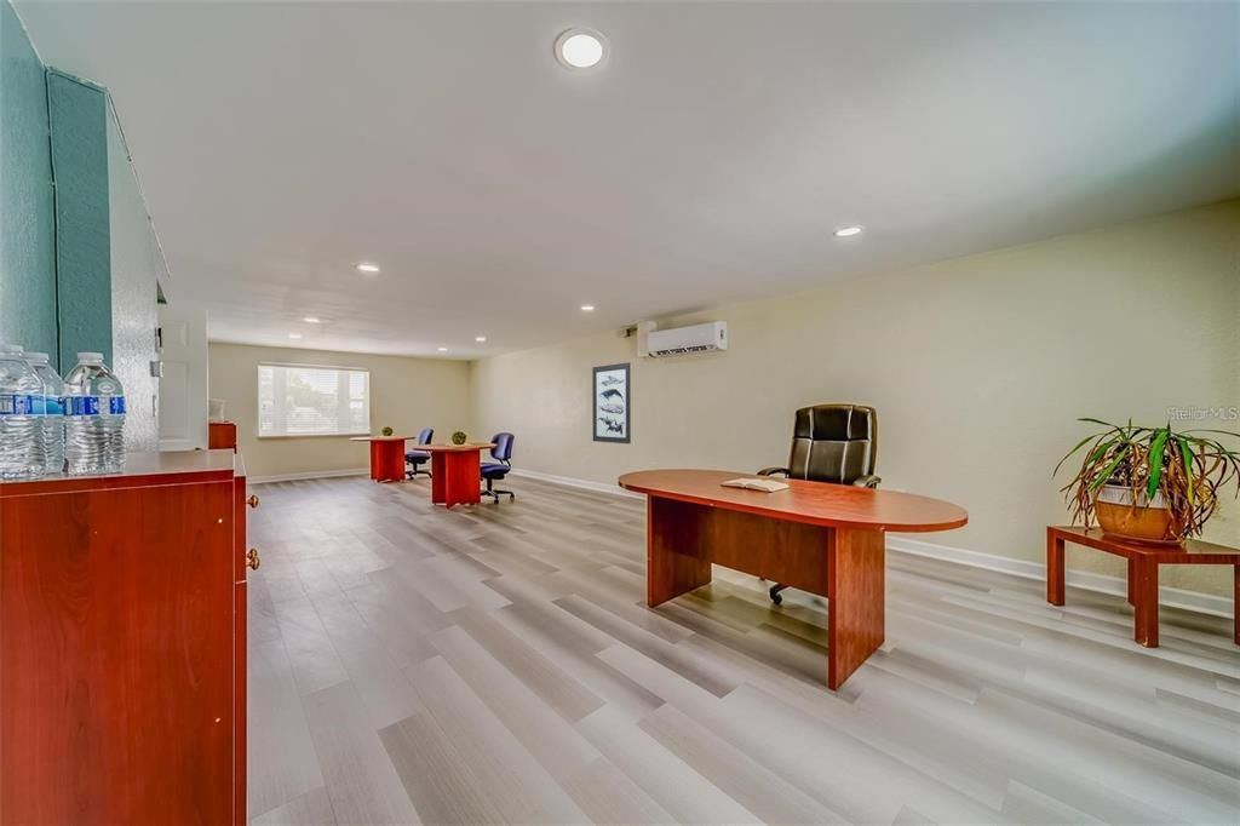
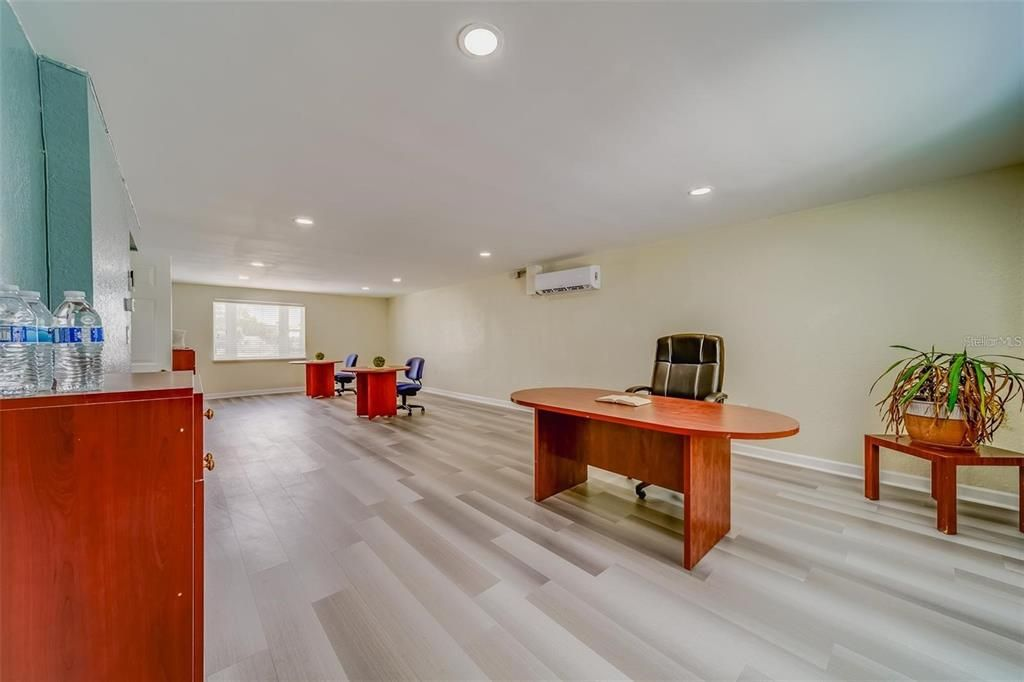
- wall art (610, 403)
